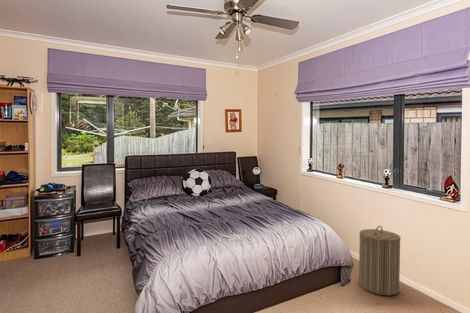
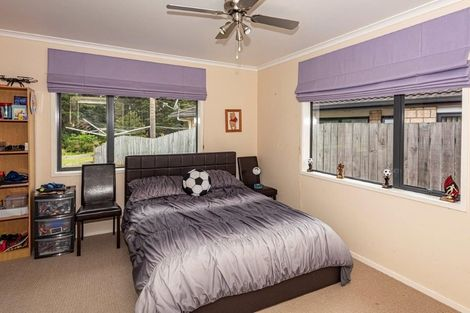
- laundry hamper (379, 256)
